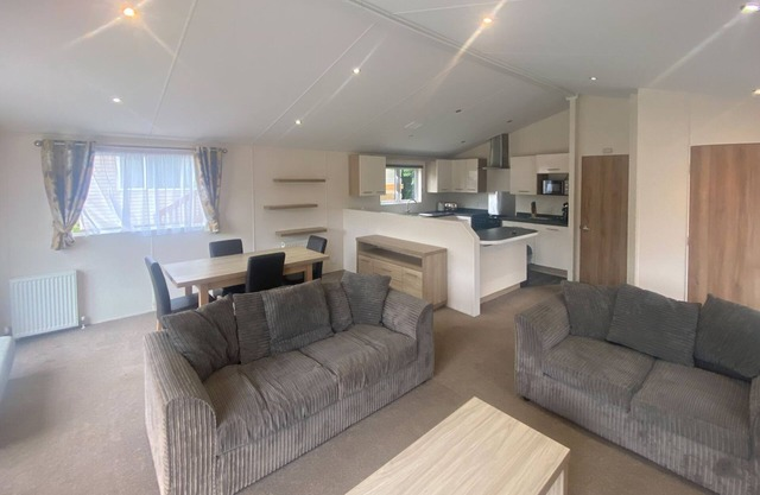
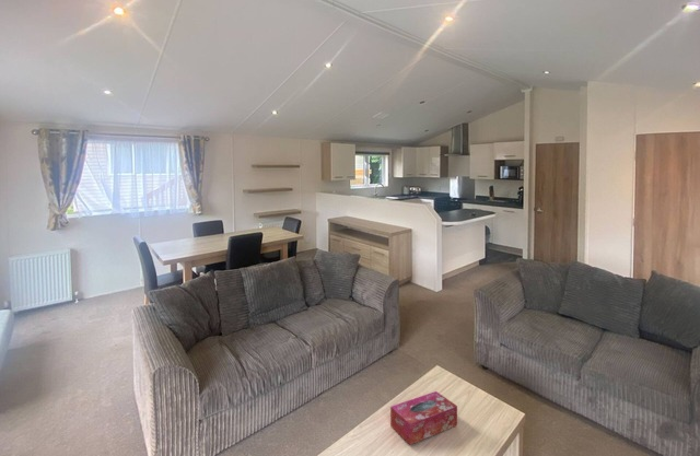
+ tissue box (423, 416)
